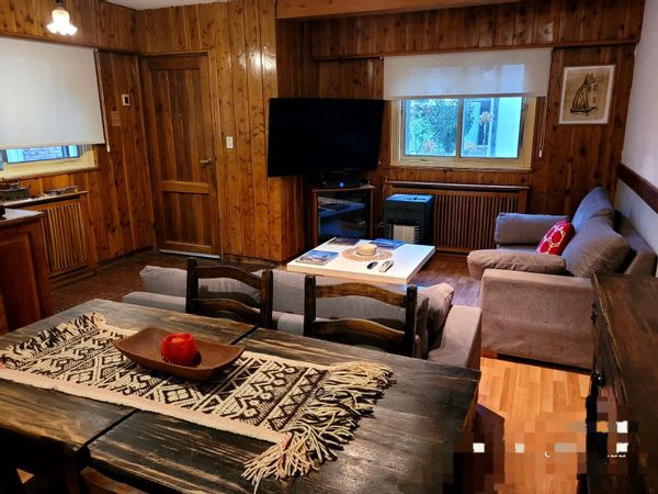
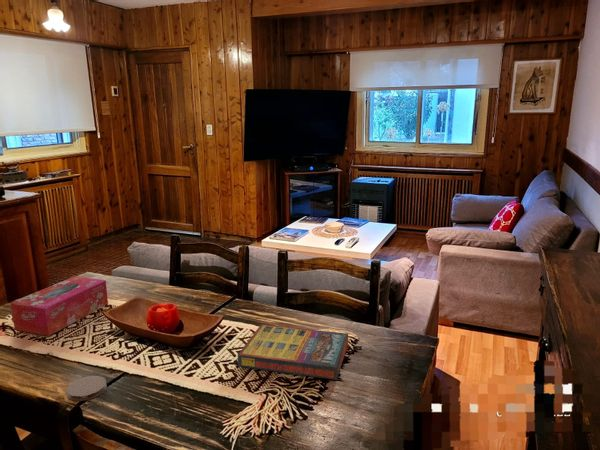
+ coaster (87, 387)
+ tissue box (62, 303)
+ game compilation box (295, 349)
